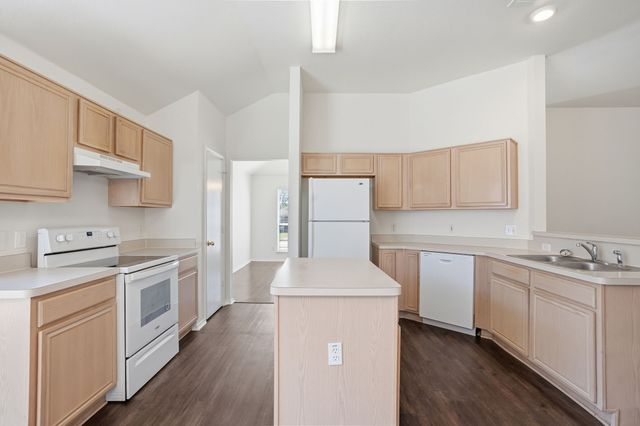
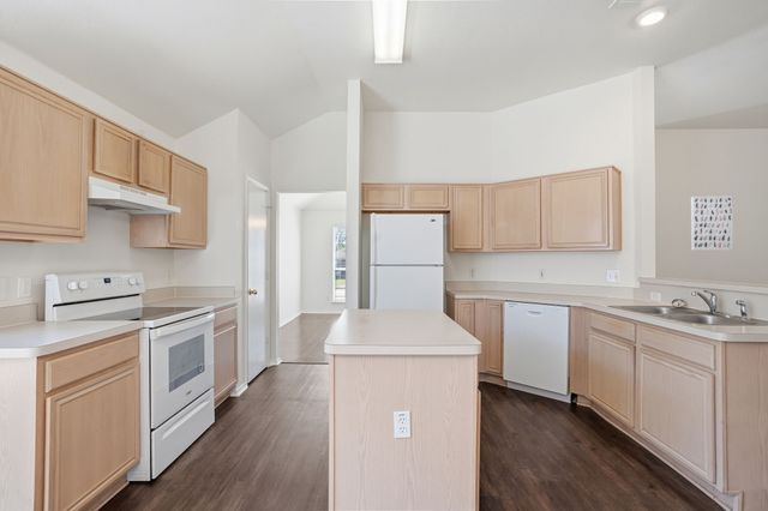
+ wall art (712, 223)
